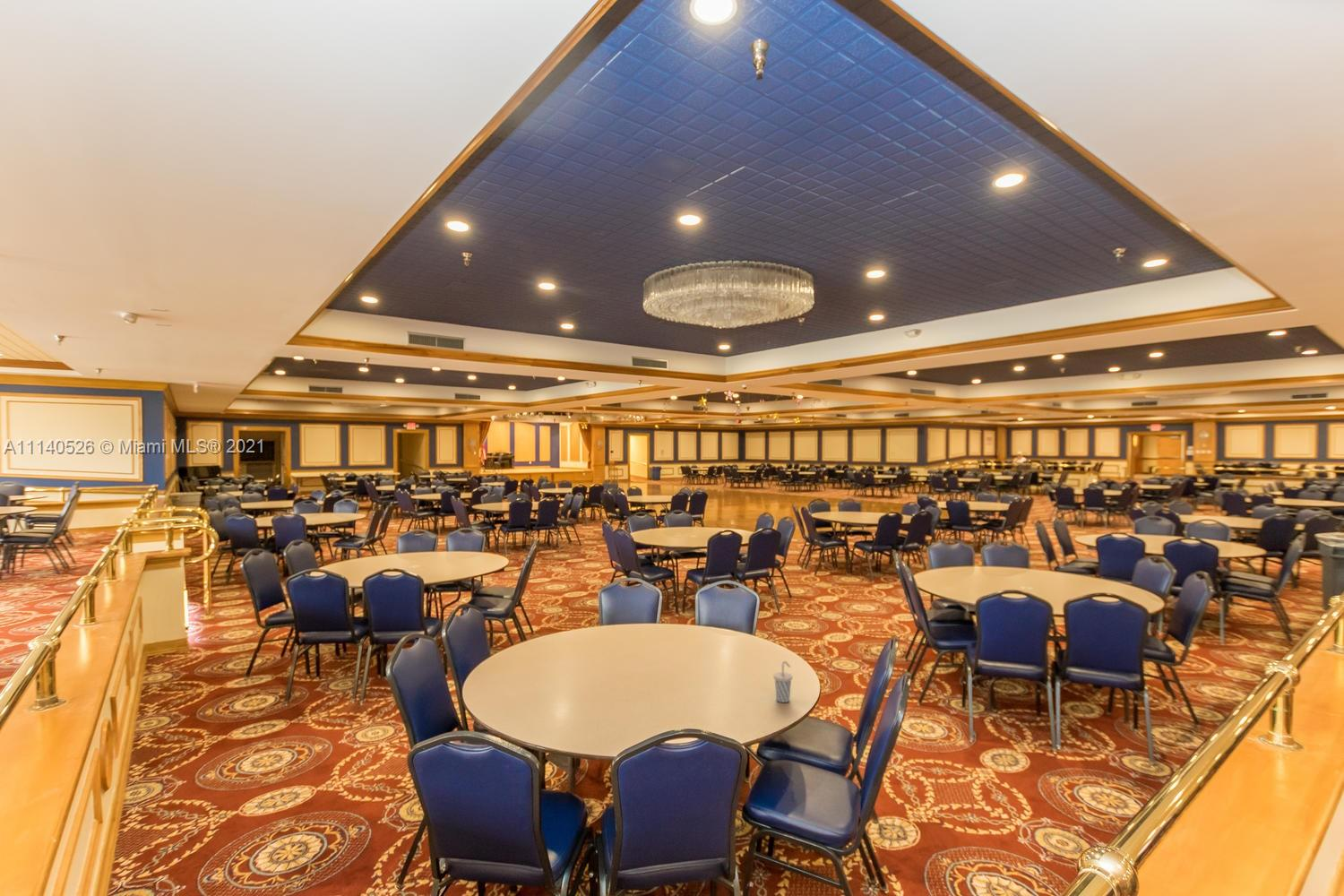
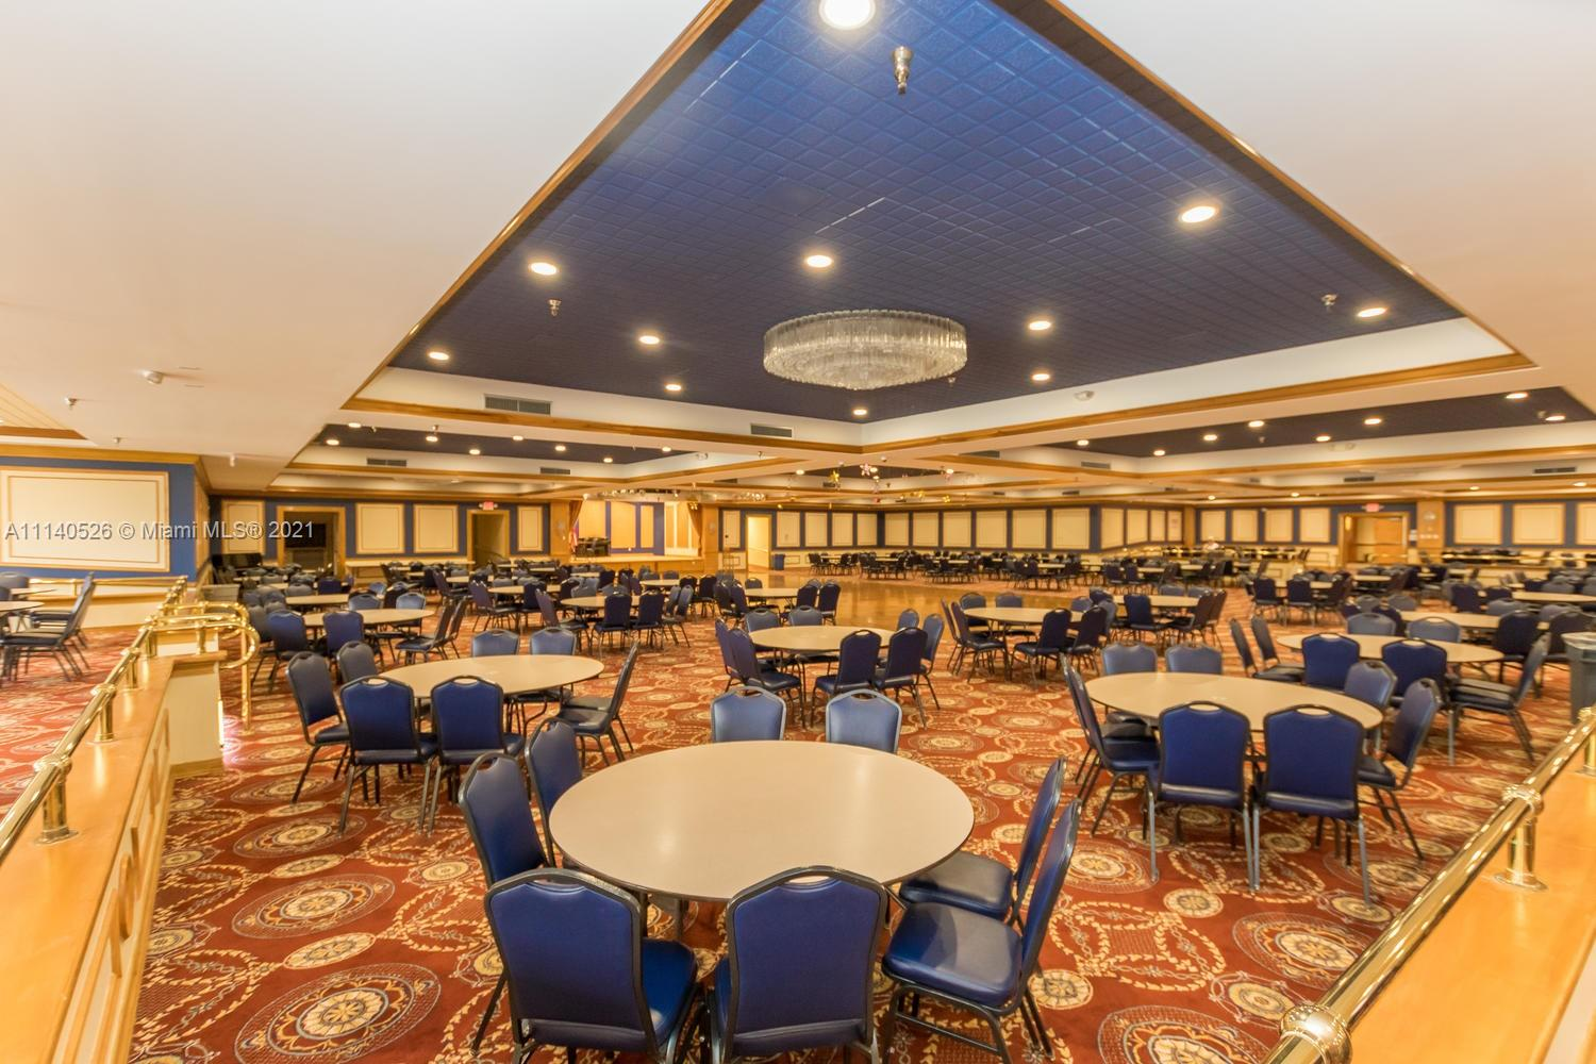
- cup (783, 680)
